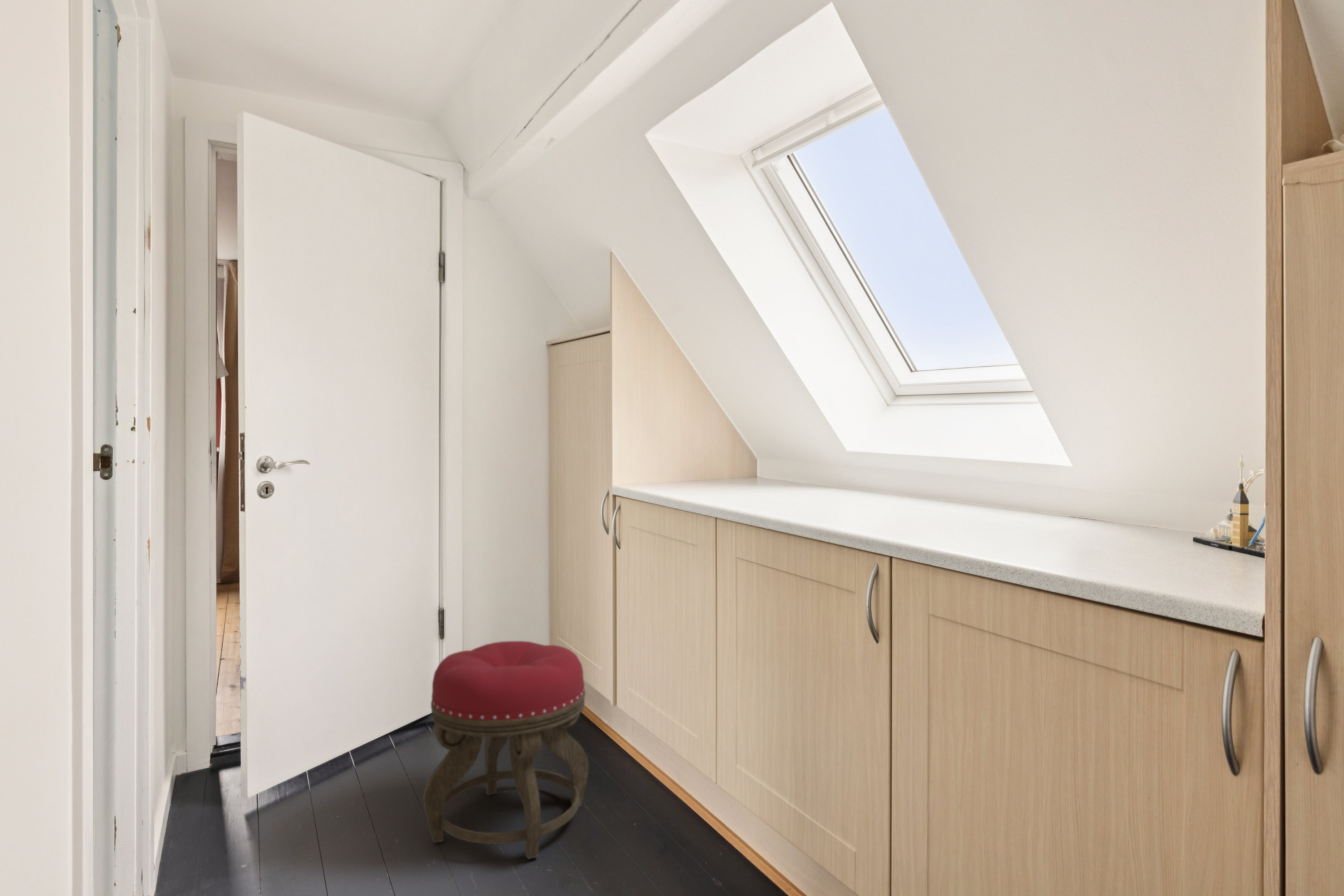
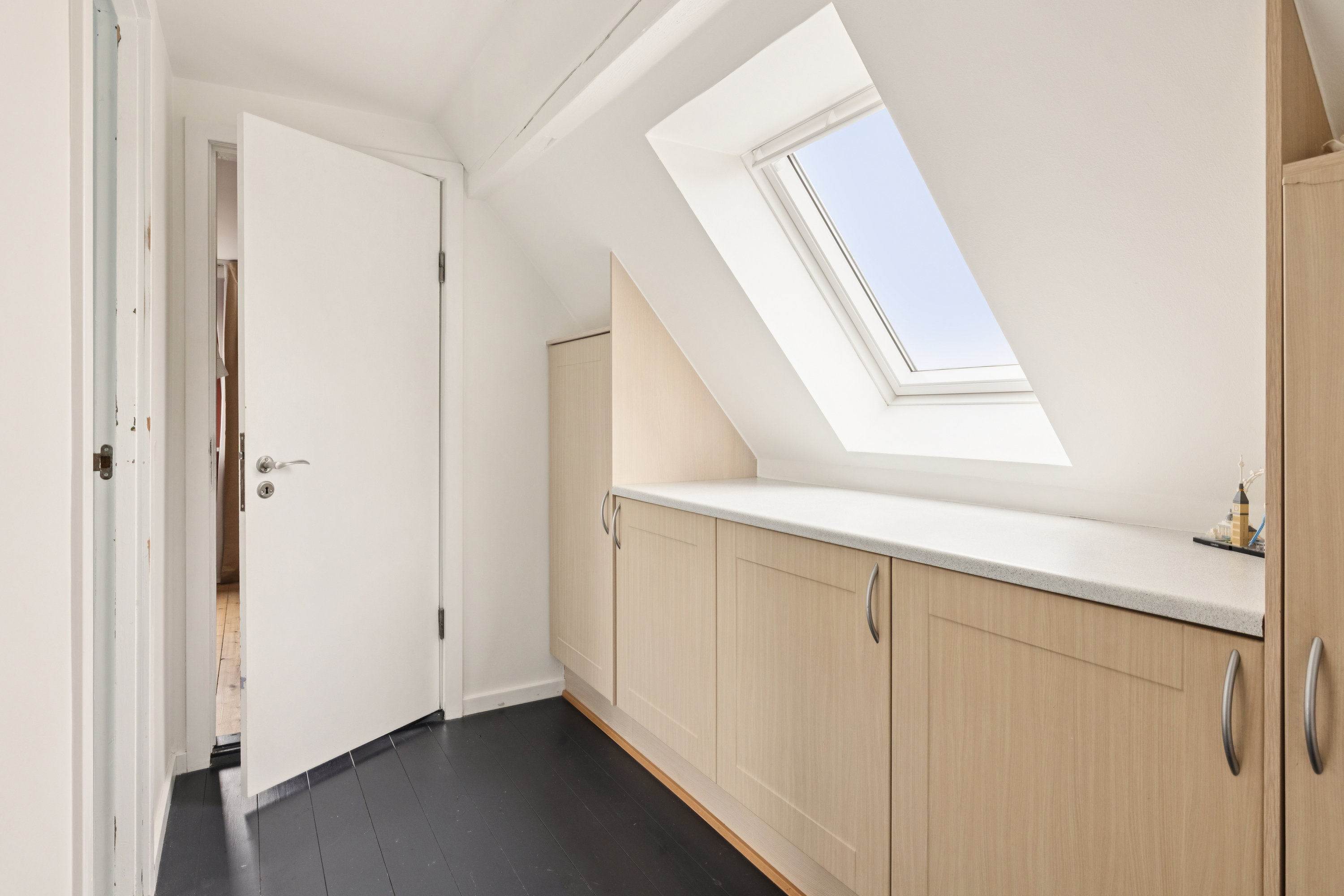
- stool (510, 738)
